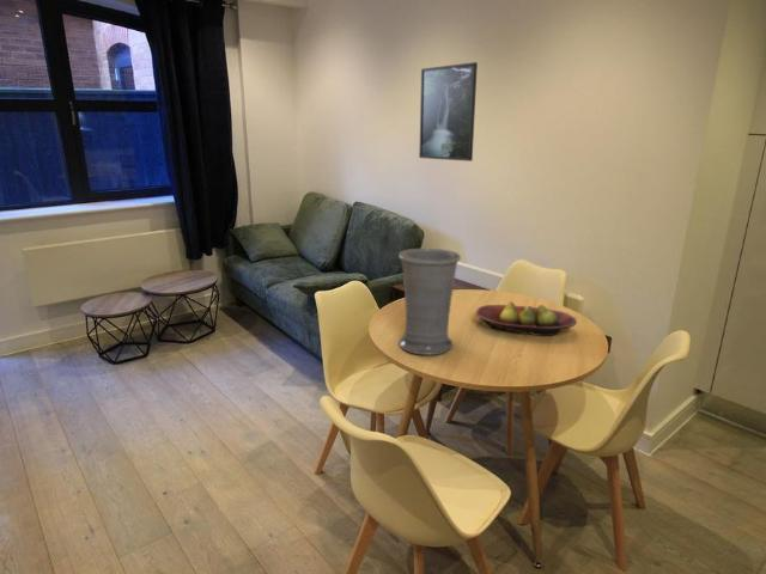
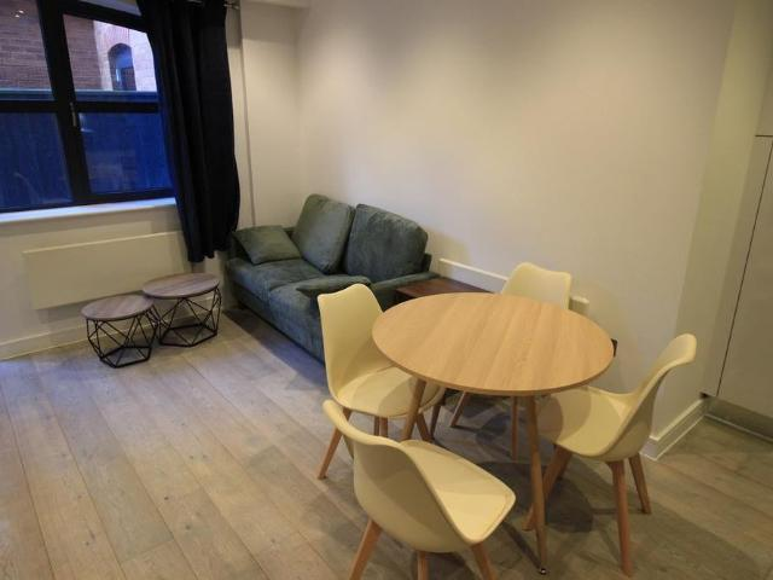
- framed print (445, 114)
- vase (427, 300)
- fruit bowl (524, 316)
